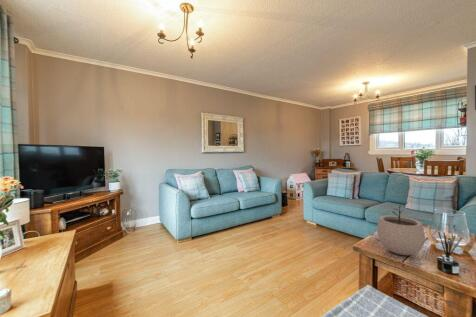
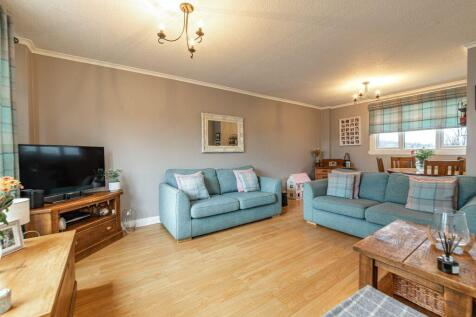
- plant pot (399, 229)
